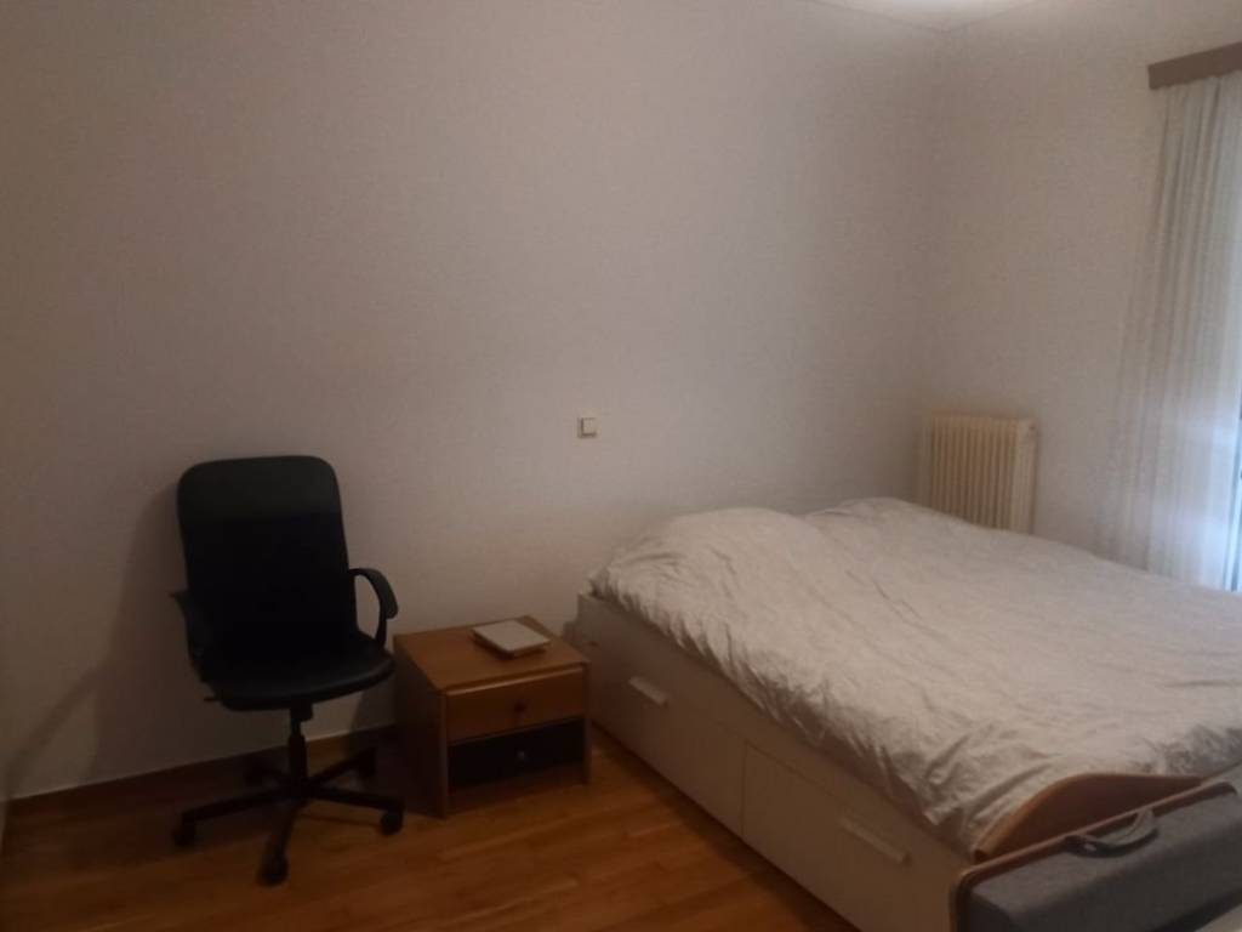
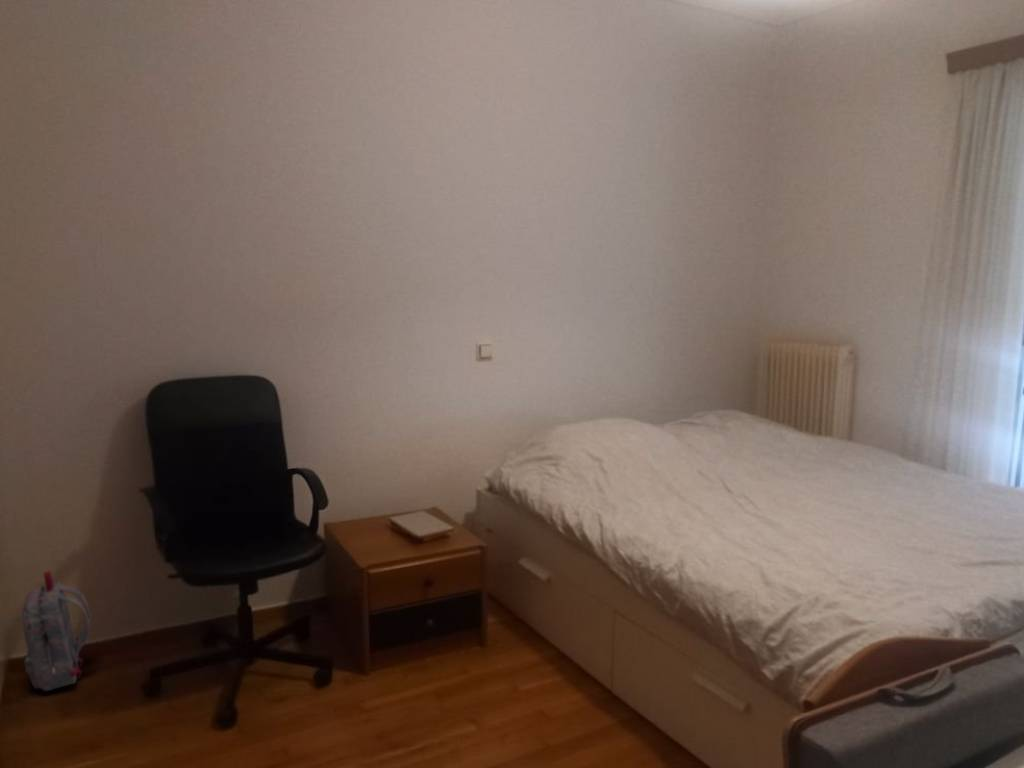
+ backpack (57, 624)
